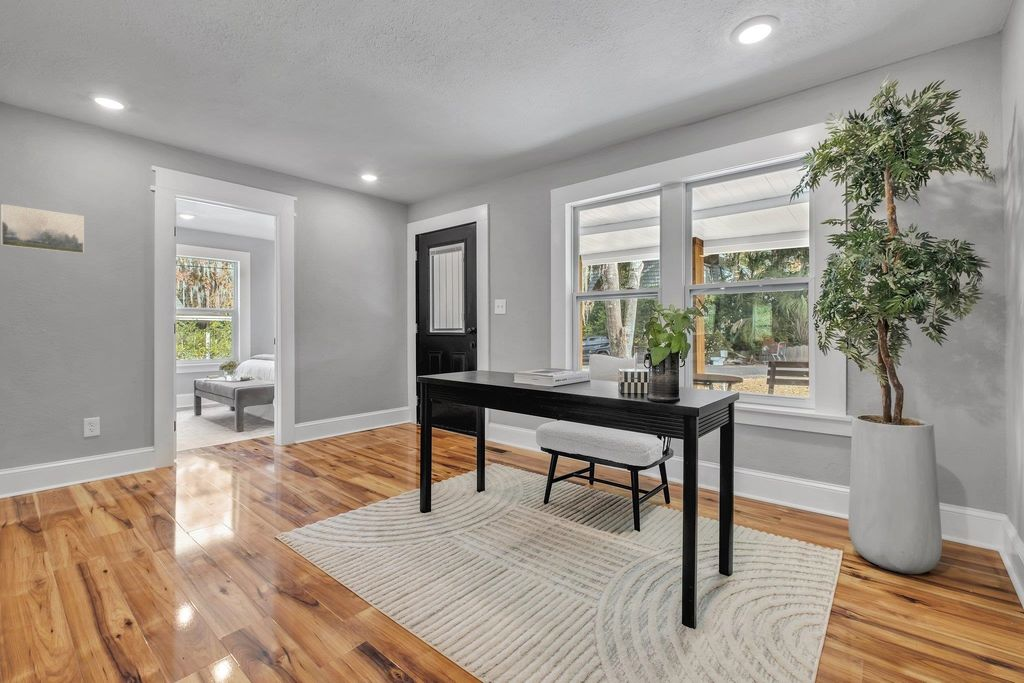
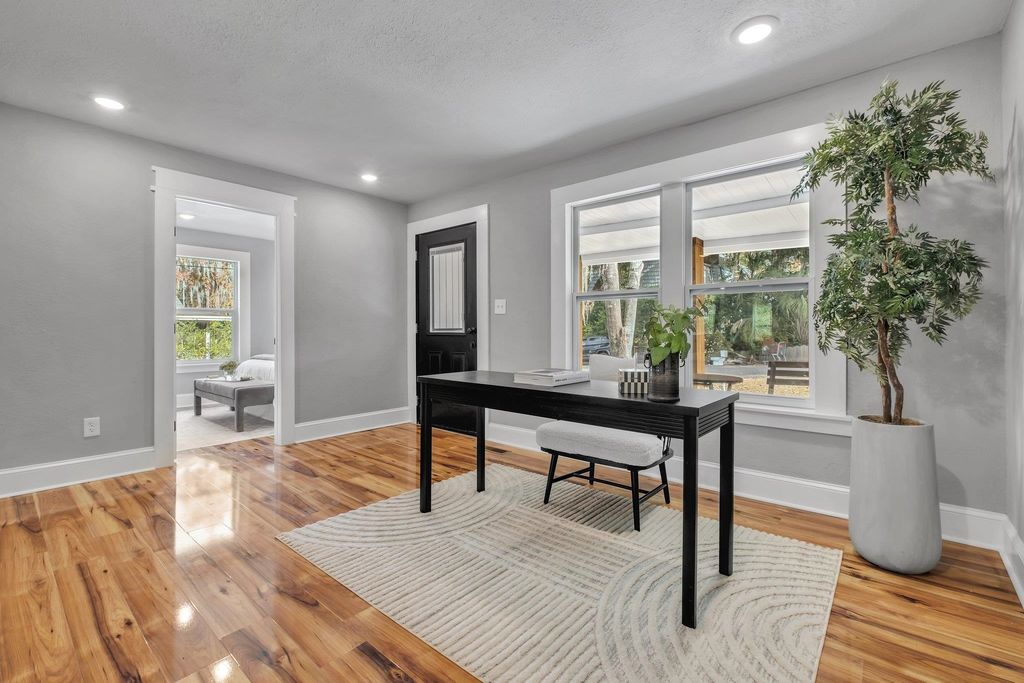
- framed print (44, 230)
